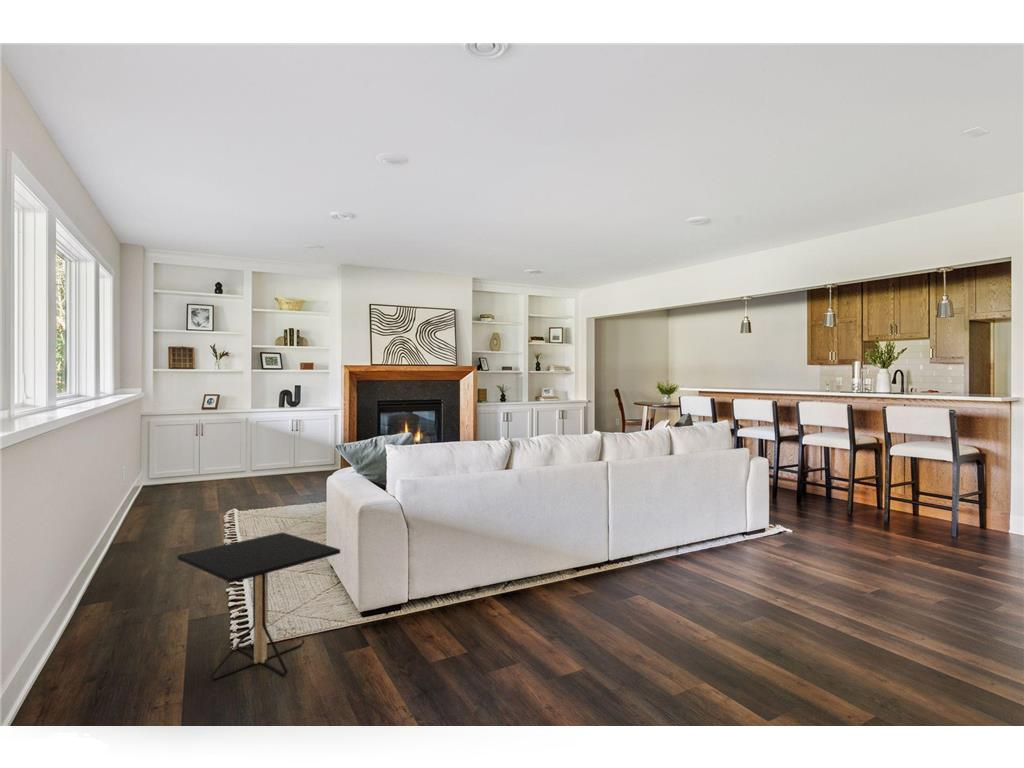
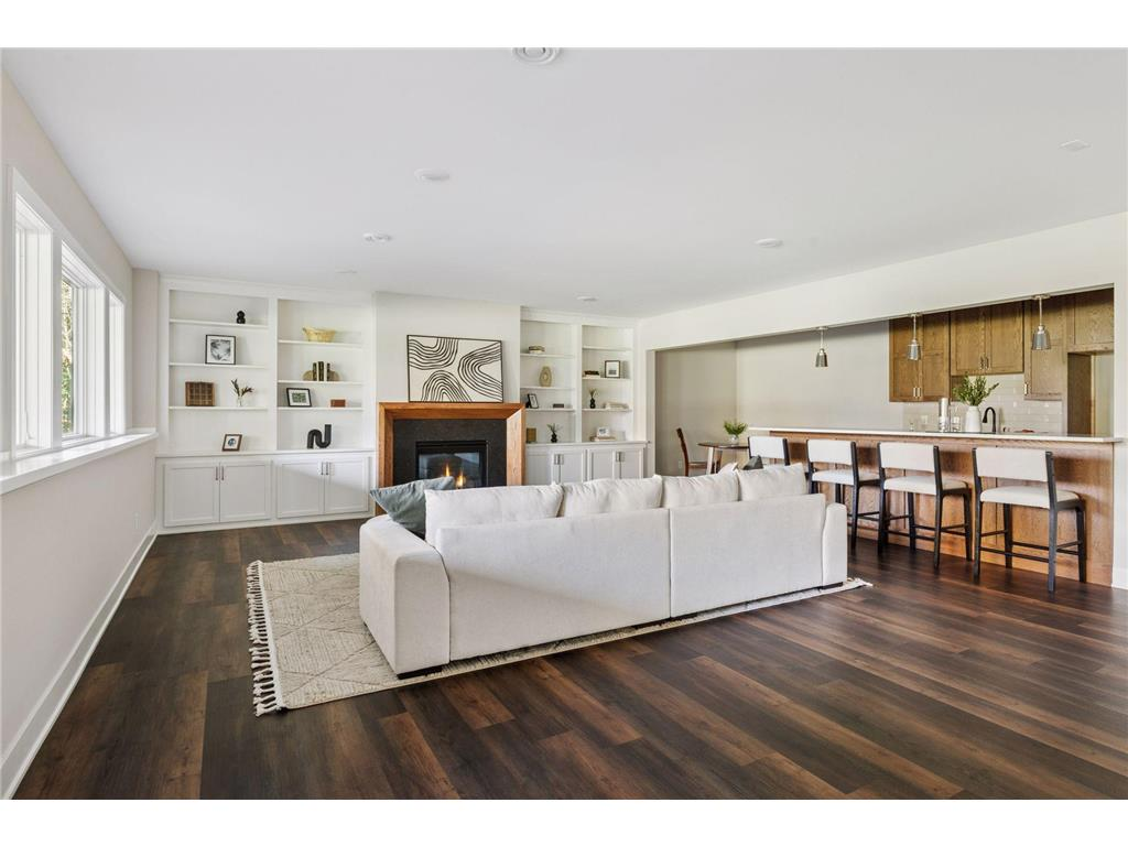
- side table (260, 606)
